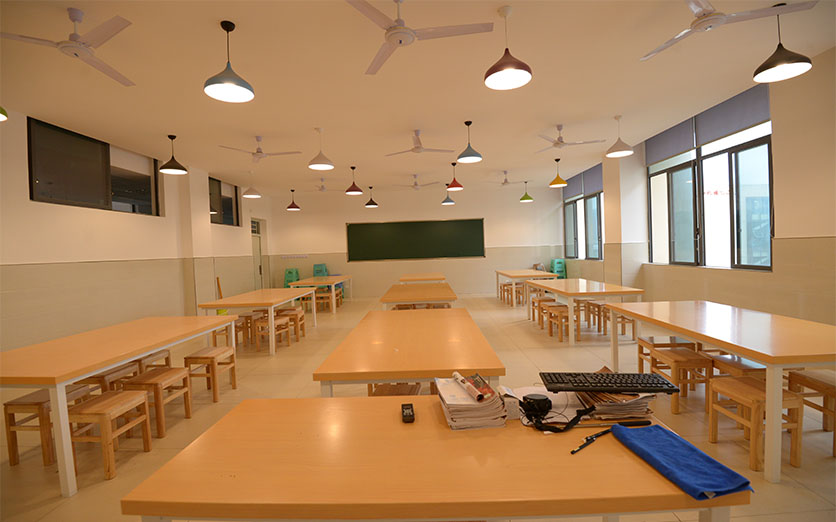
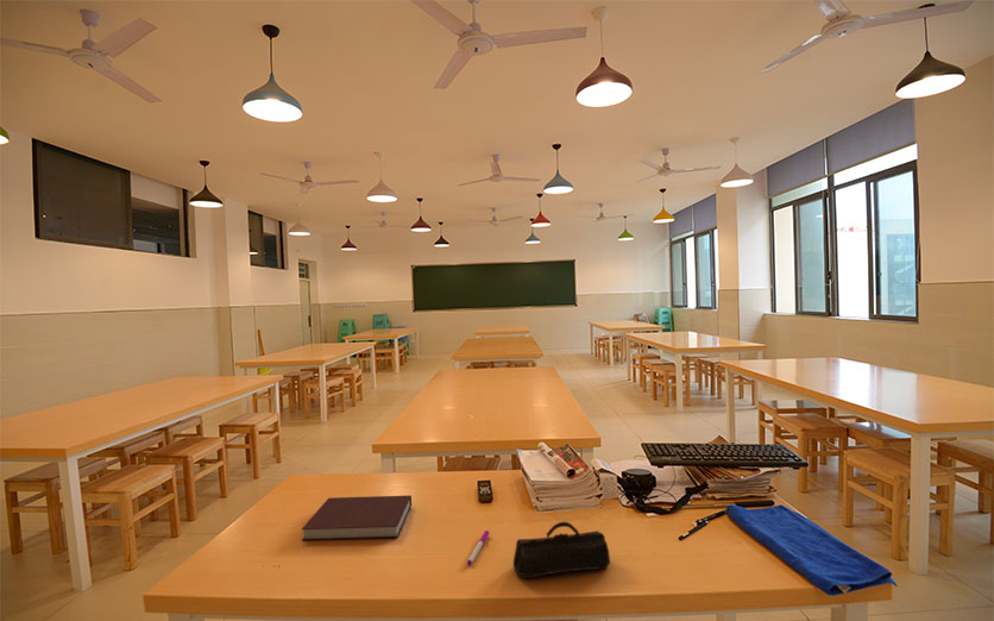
+ pen (478, 546)
+ pencil case (560, 545)
+ notebook (360, 515)
